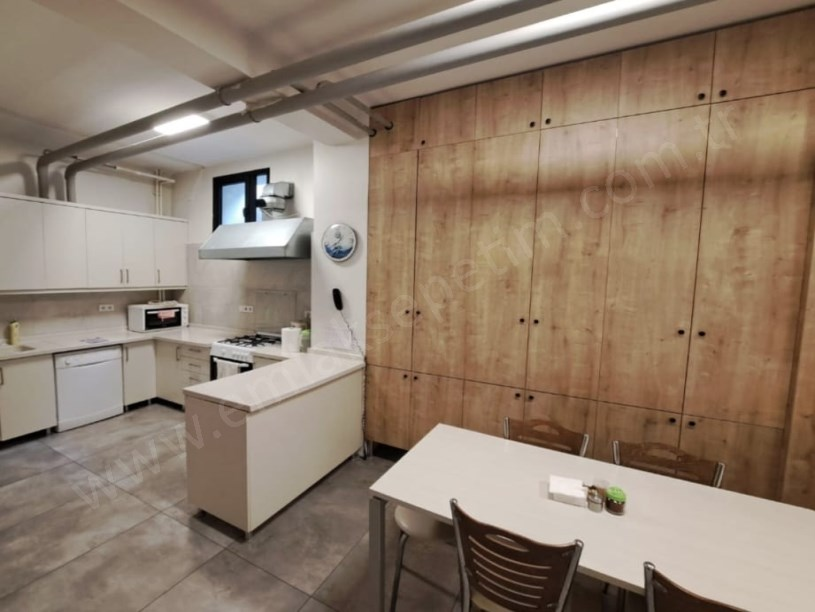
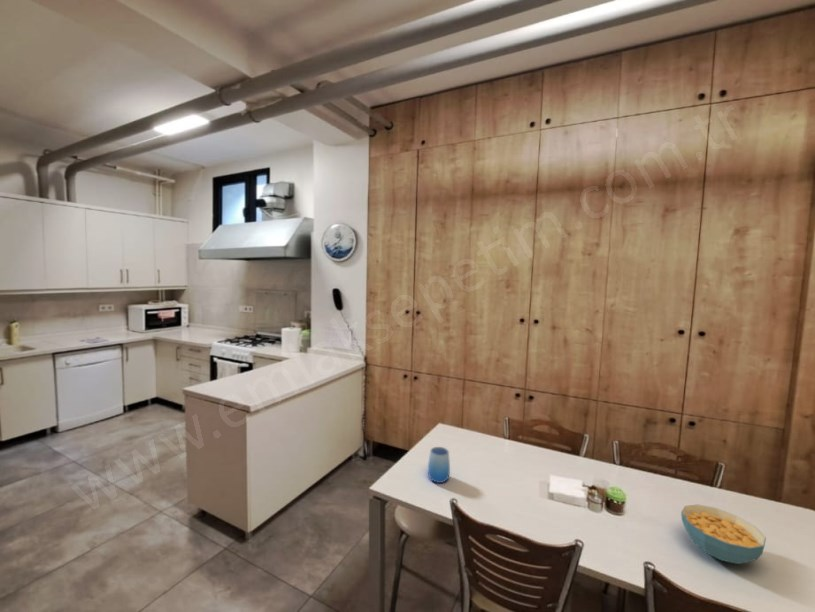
+ cup (439, 464)
+ cereal bowl (720, 539)
